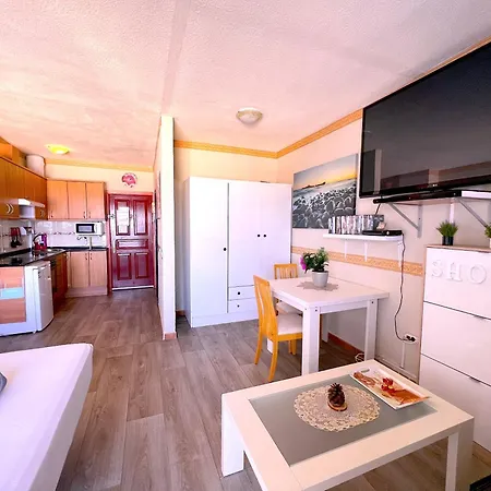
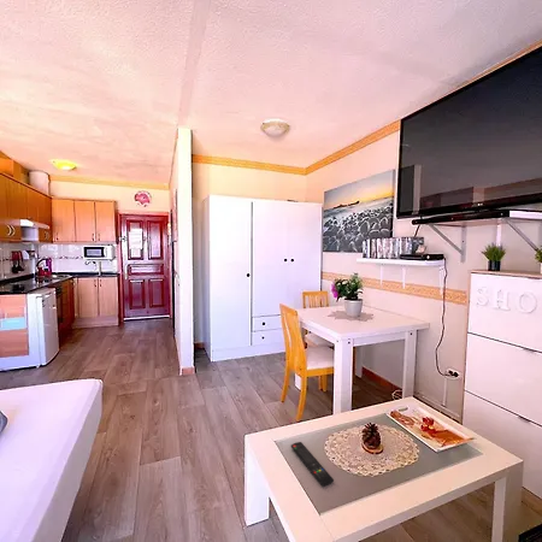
+ remote control (310, 461)
